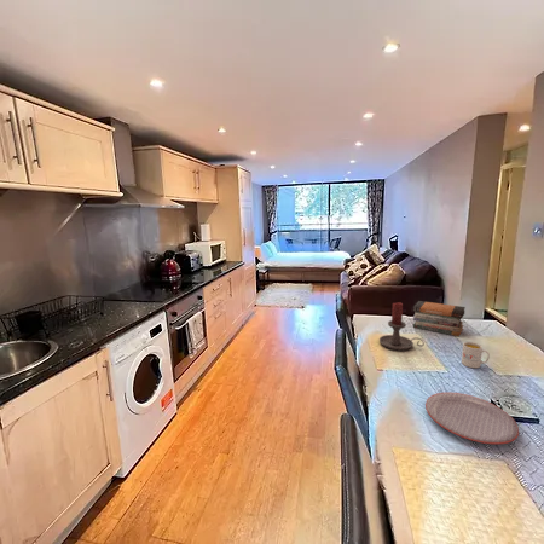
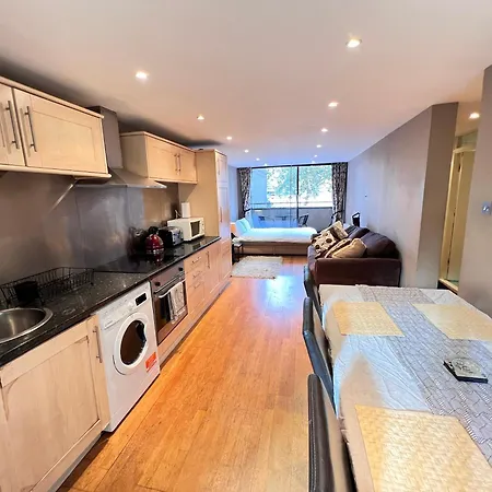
- plate (468, 417)
- candle holder (401, 324)
- mug (475, 355)
- book stack (438, 317)
